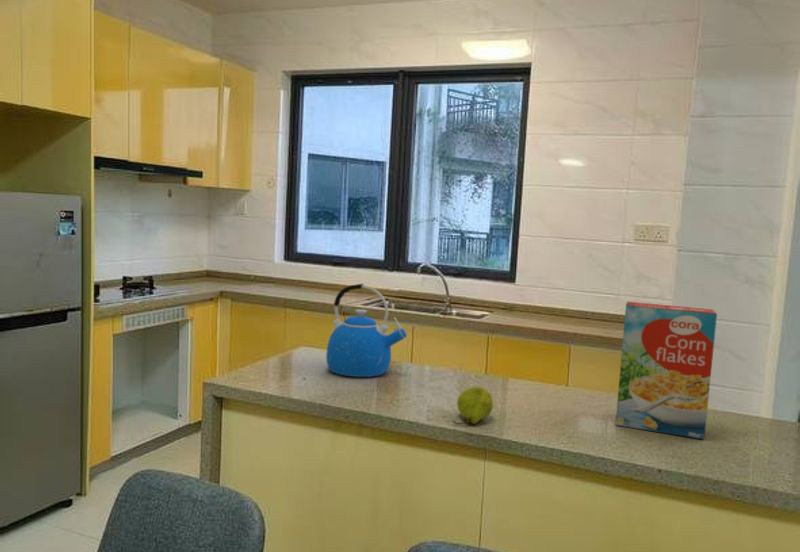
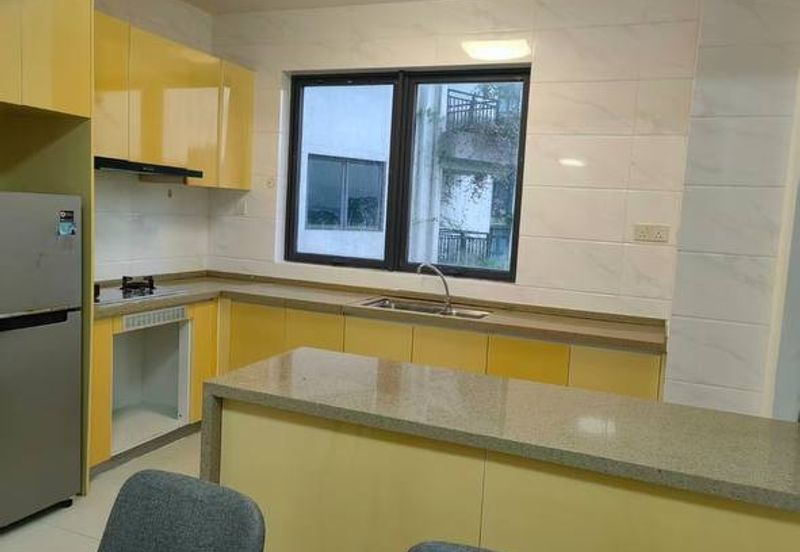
- kettle (367, 328)
- fruit (472, 403)
- cereal box (664, 367)
